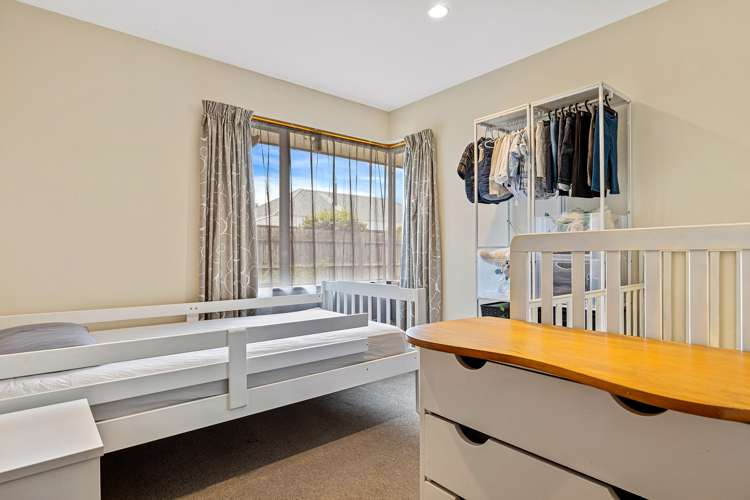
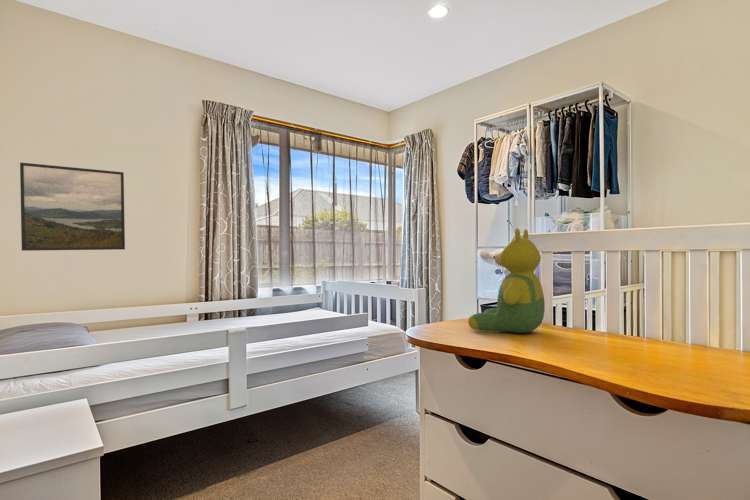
+ teddy bear (506, 279)
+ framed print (75, 208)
